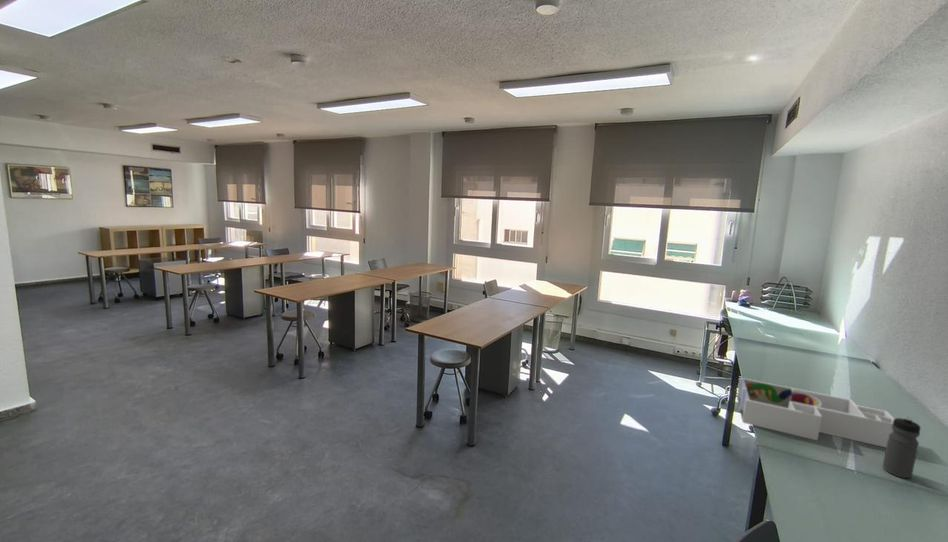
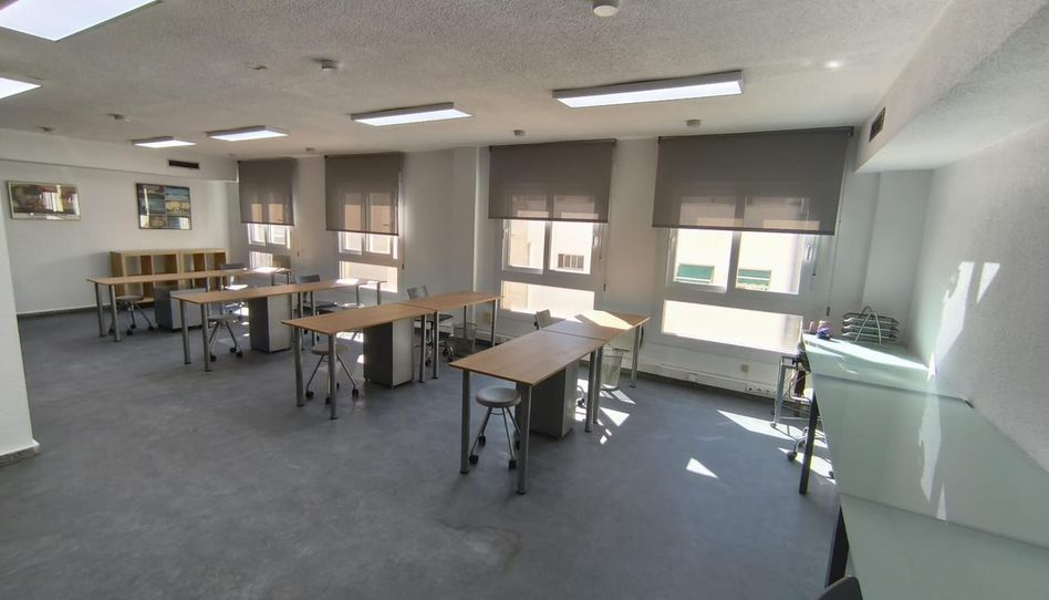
- water bottle (902, 445)
- desk organizer (811, 414)
